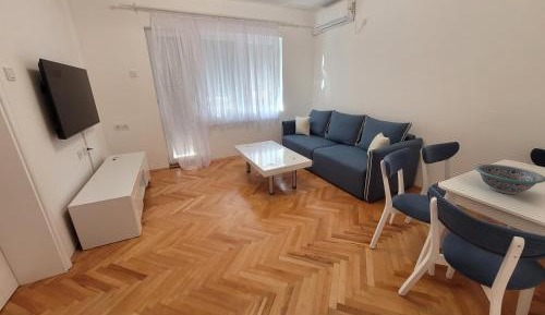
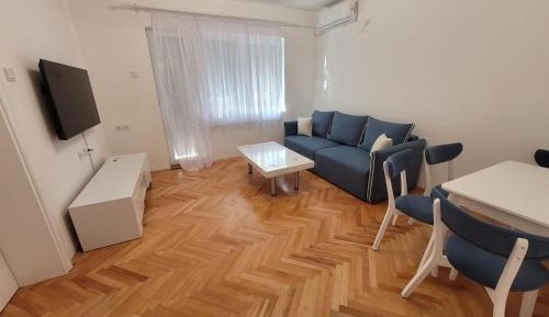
- decorative bowl (505, 181)
